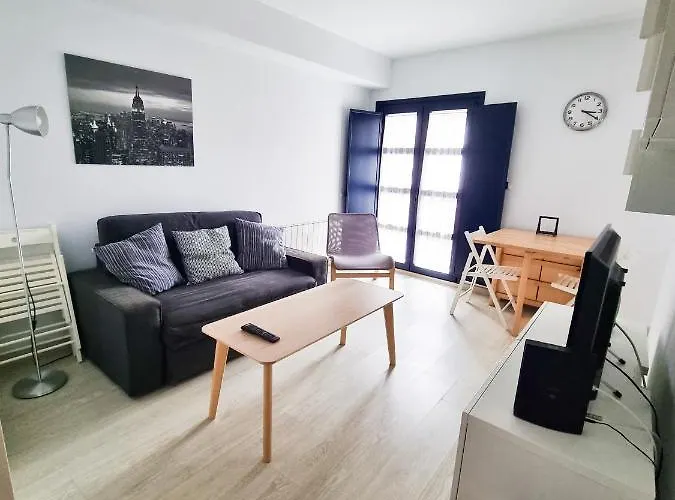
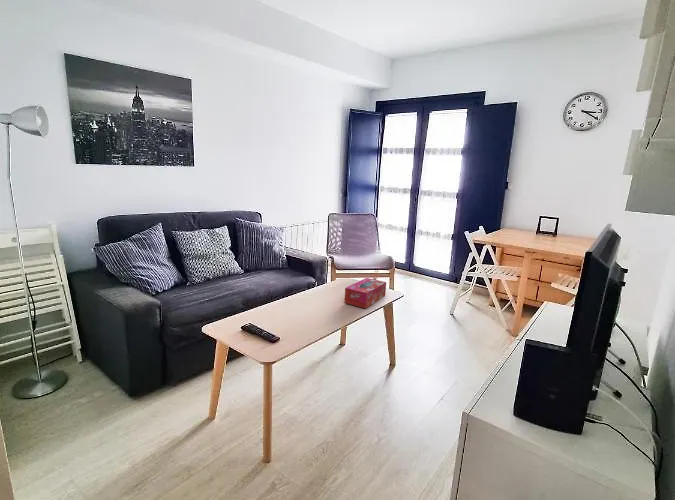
+ tissue box (366, 292)
